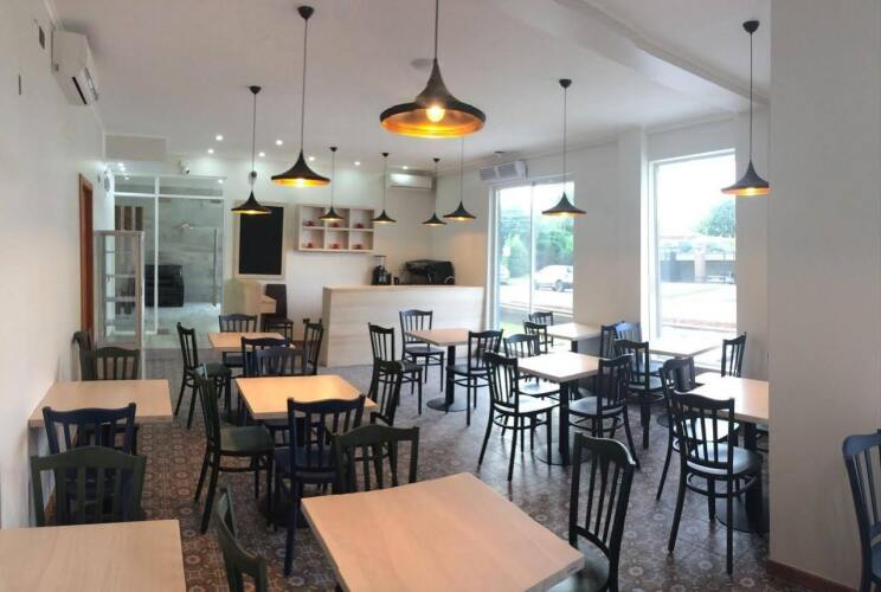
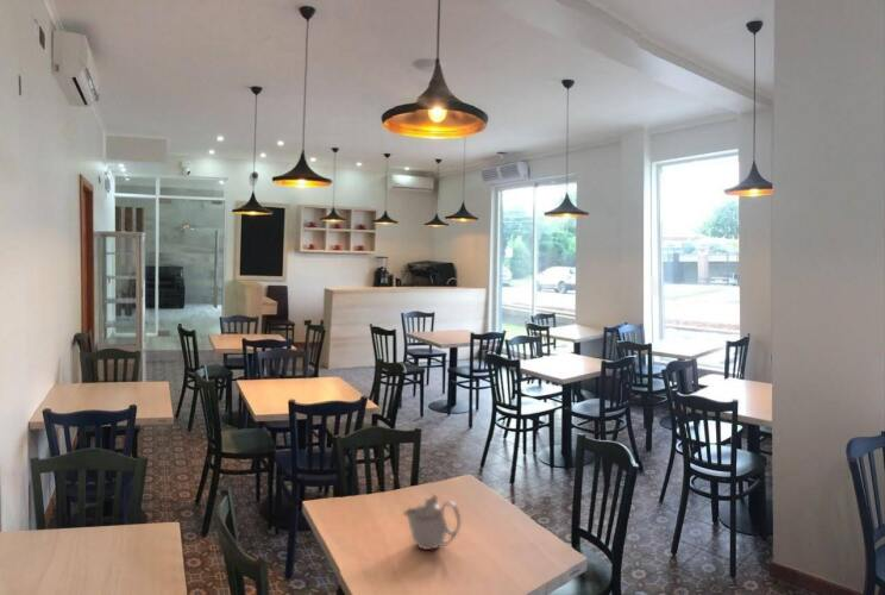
+ teapot (431, 520)
